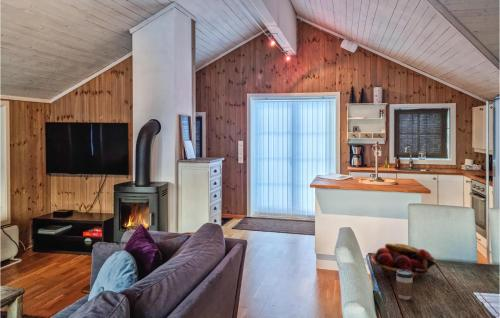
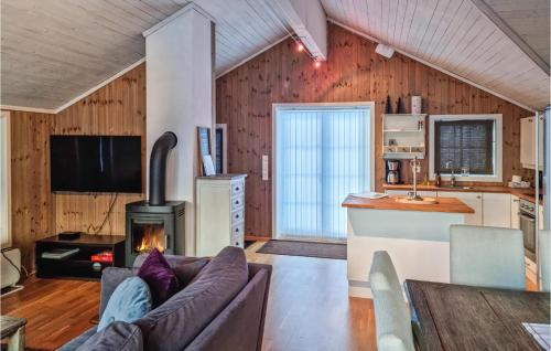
- fruit basket (401, 258)
- coffee cup (404, 284)
